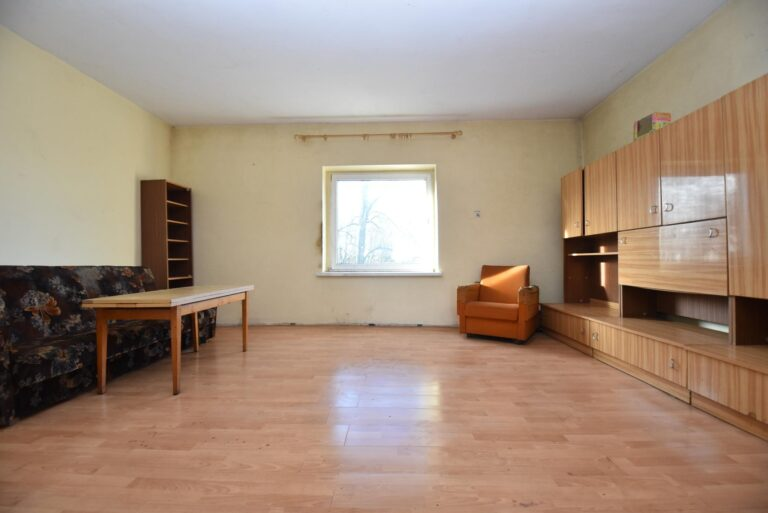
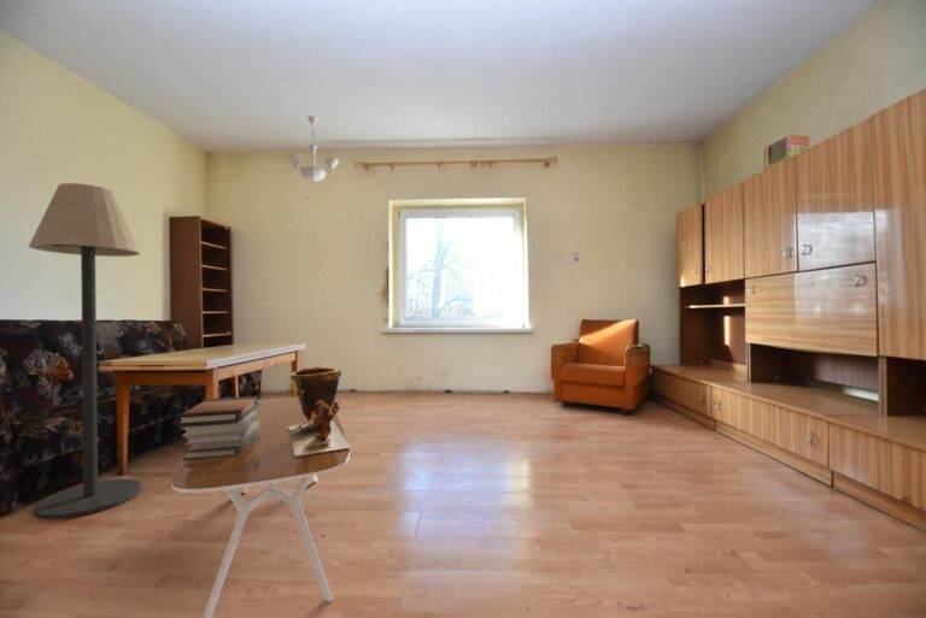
+ chandelier (312, 153)
+ clay pot (318, 404)
+ book stack (223, 424)
+ floor lamp (88, 343)
+ coffee table (275, 478)
